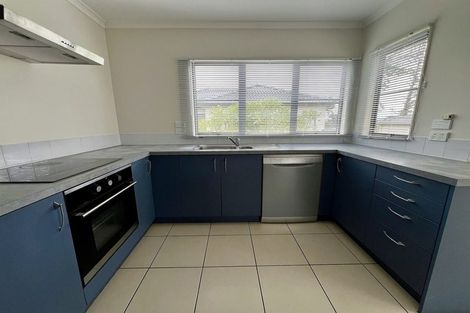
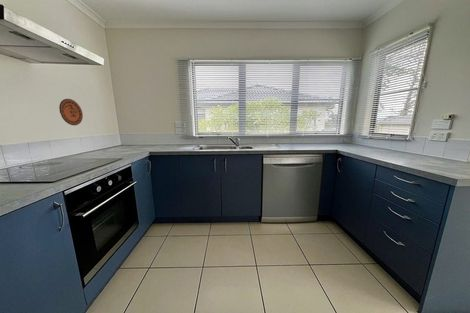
+ decorative plate (71, 112)
